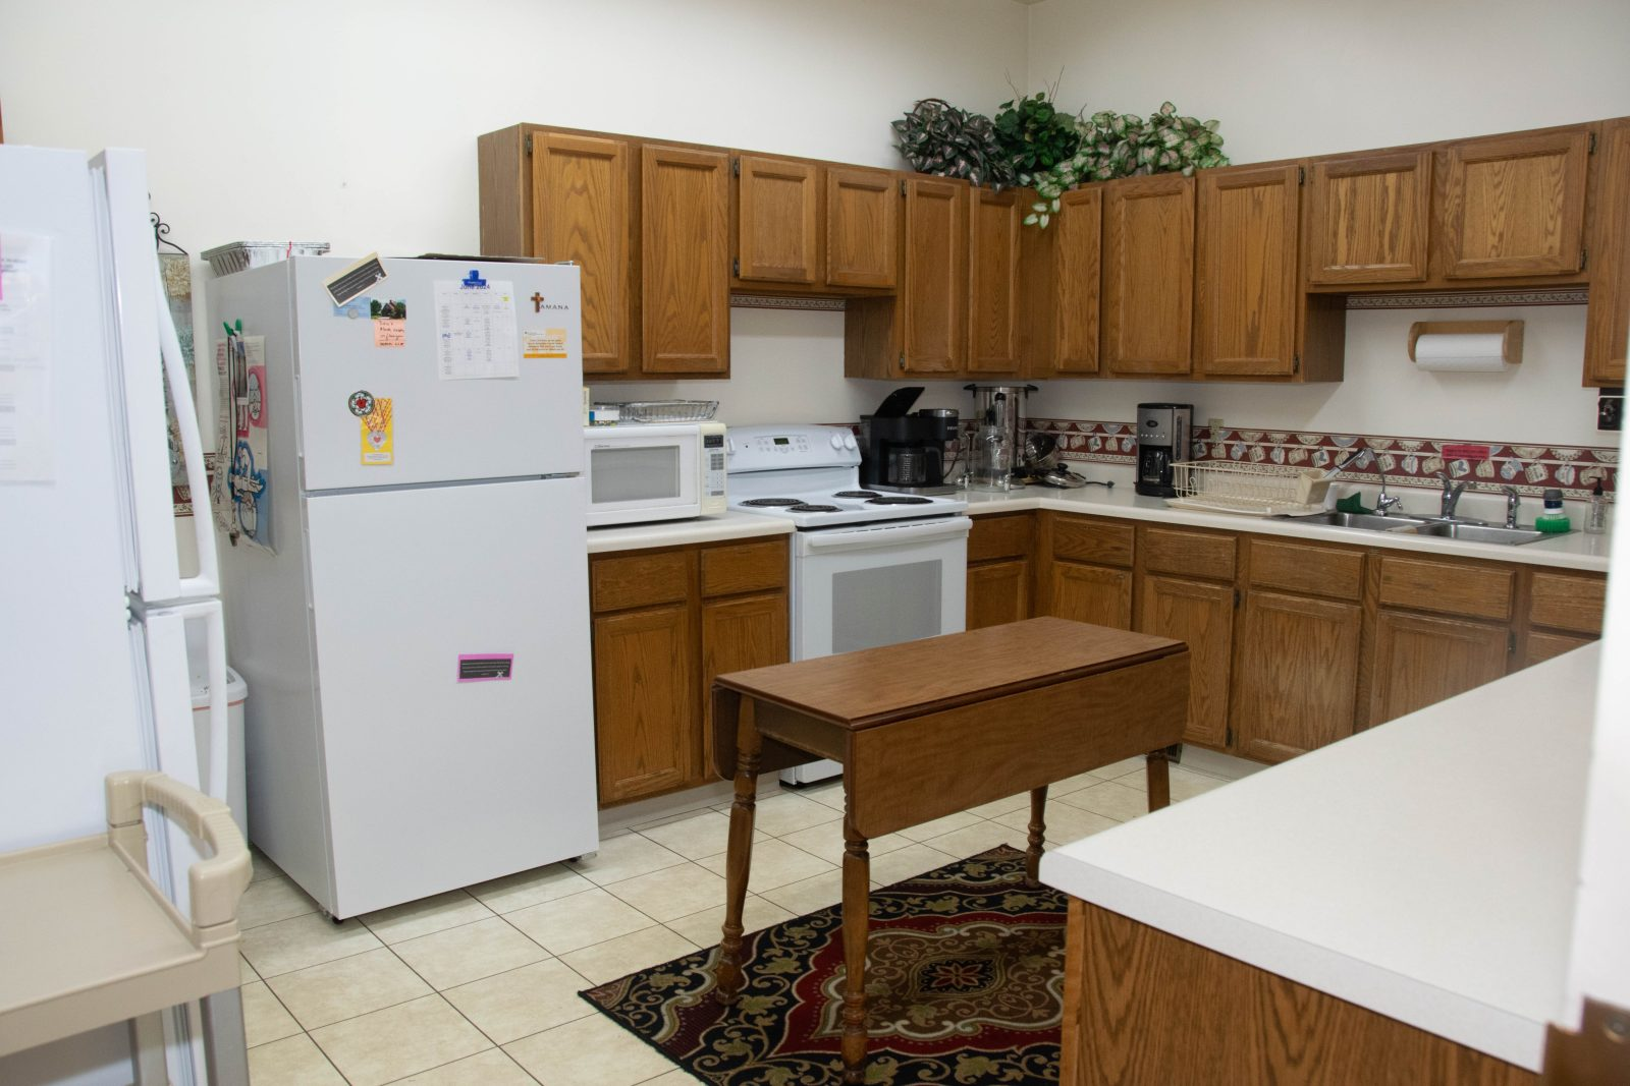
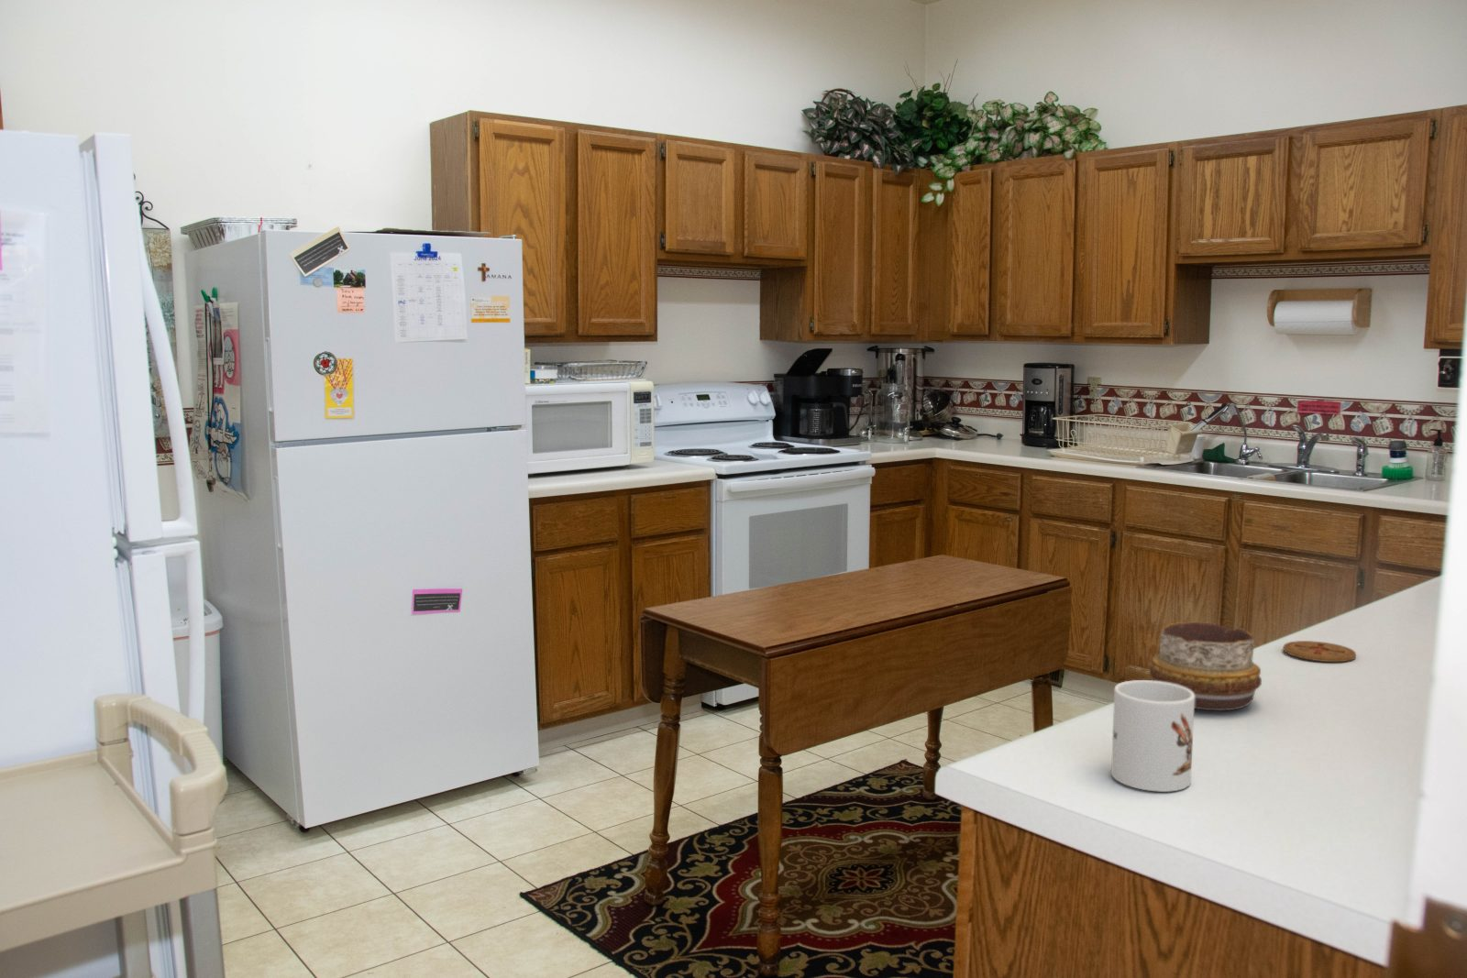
+ mug (1157, 729)
+ decorative bowl (1205, 666)
+ coaster (1319, 651)
